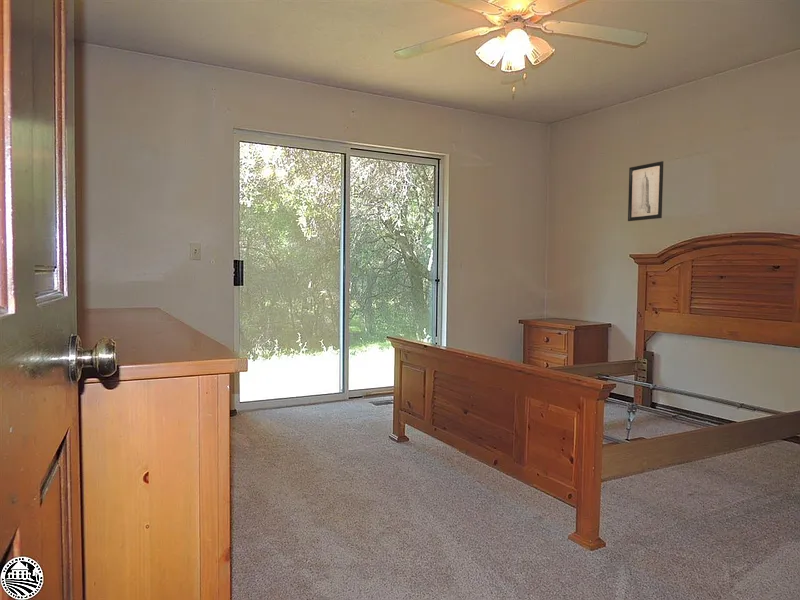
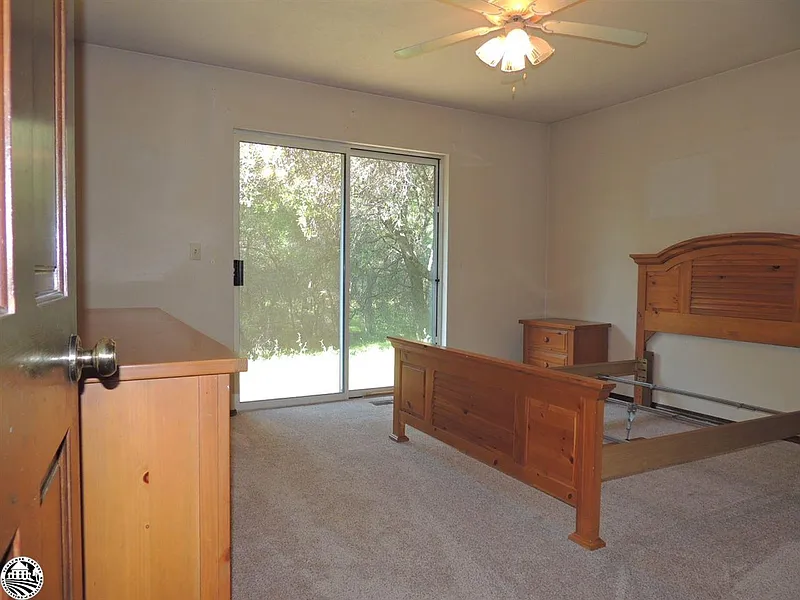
- wall art (645, 192)
